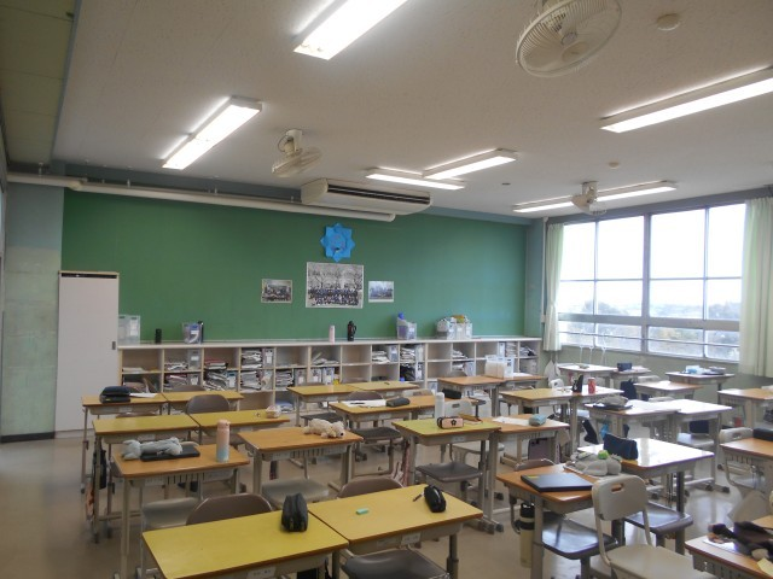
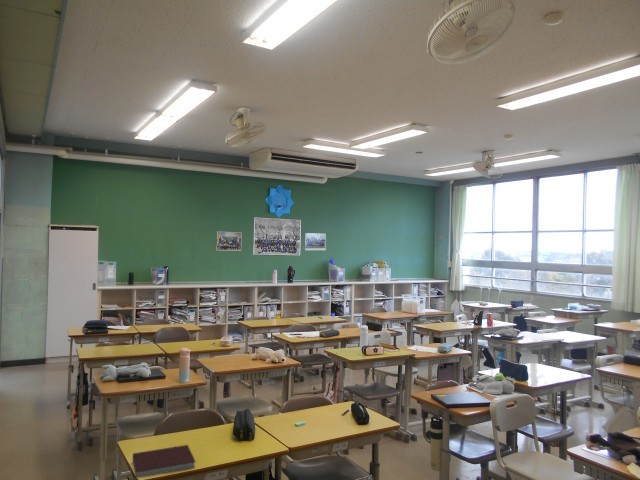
+ notebook (163, 460)
